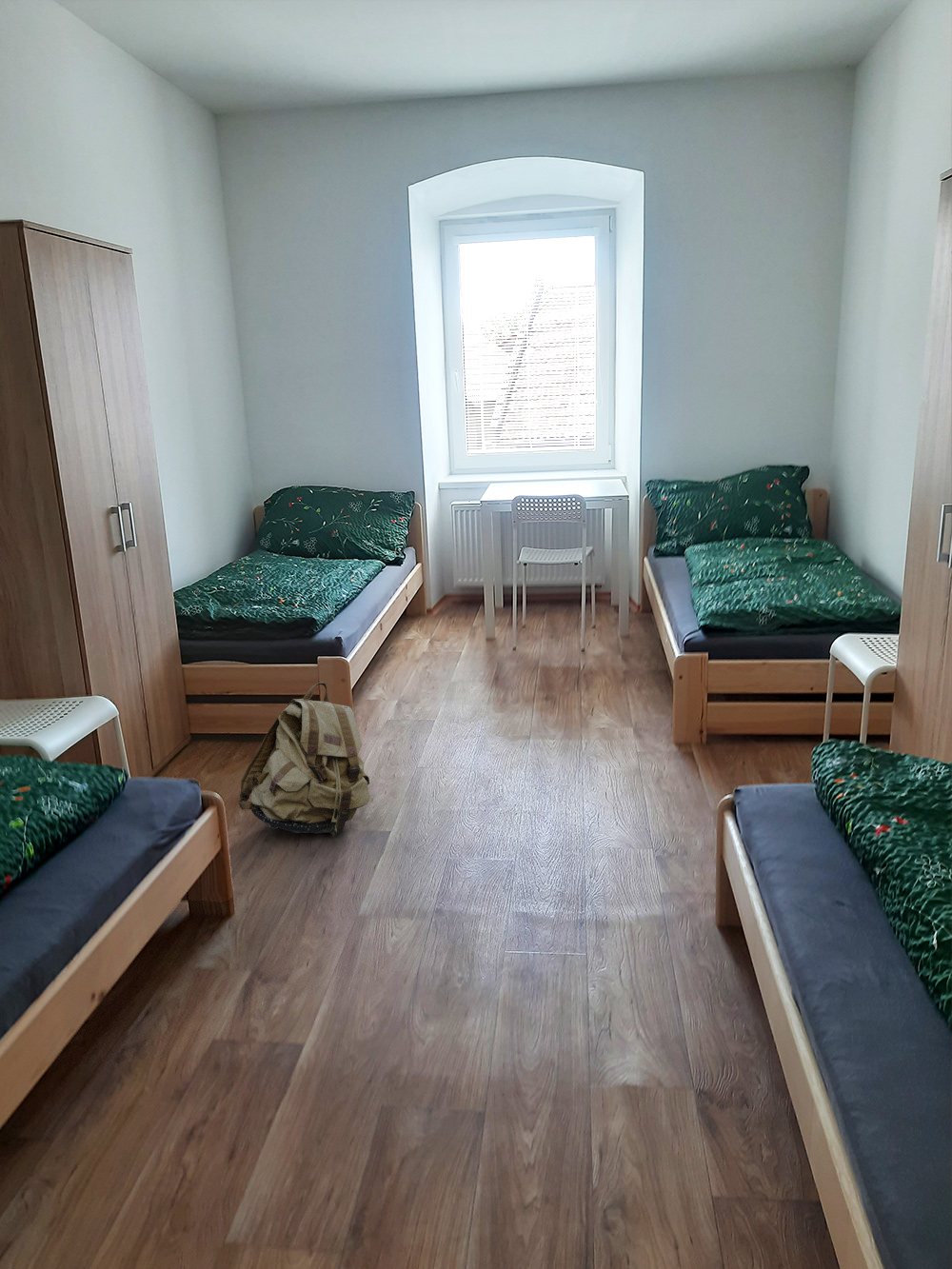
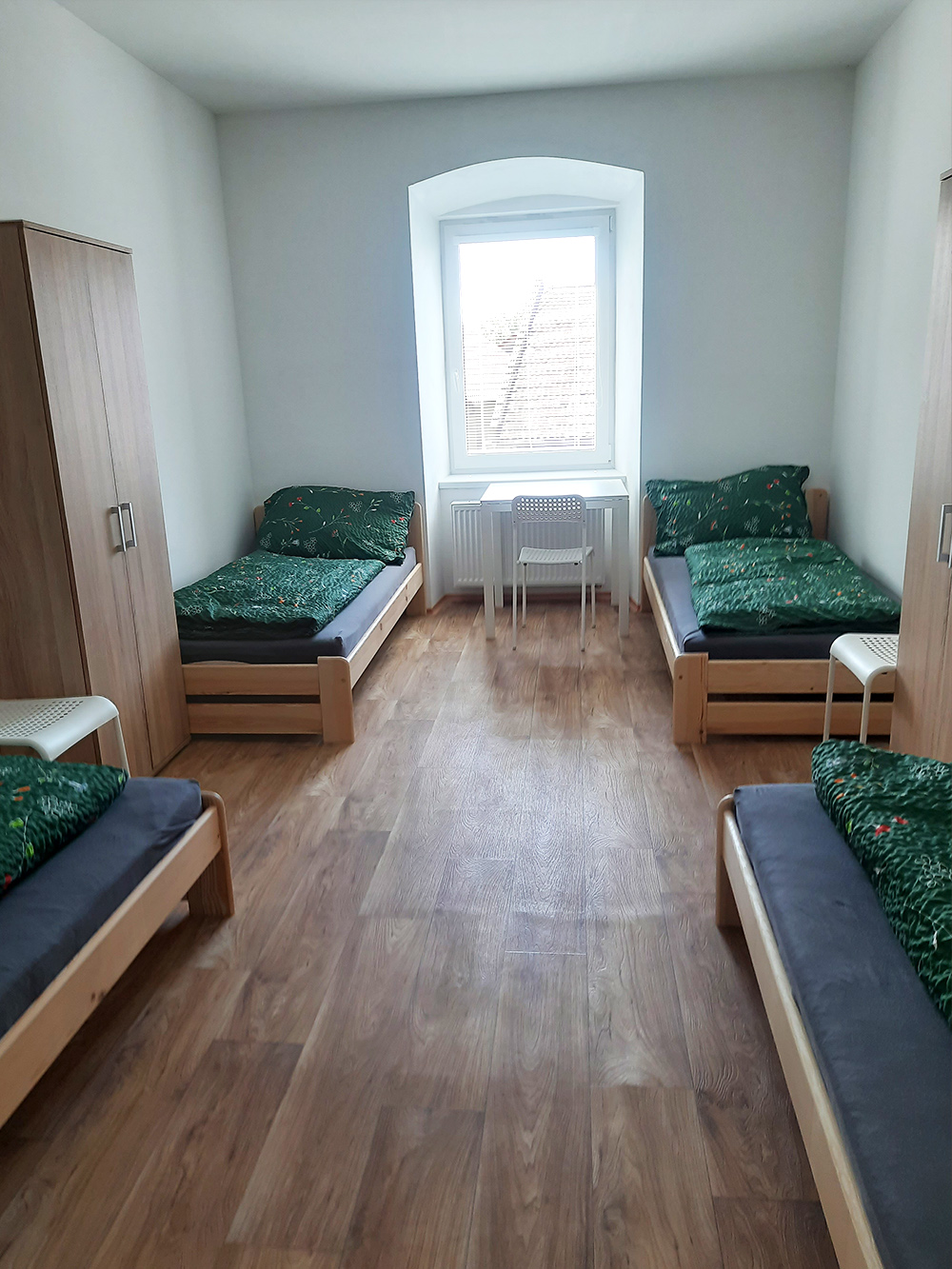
- backpack (301, 759)
